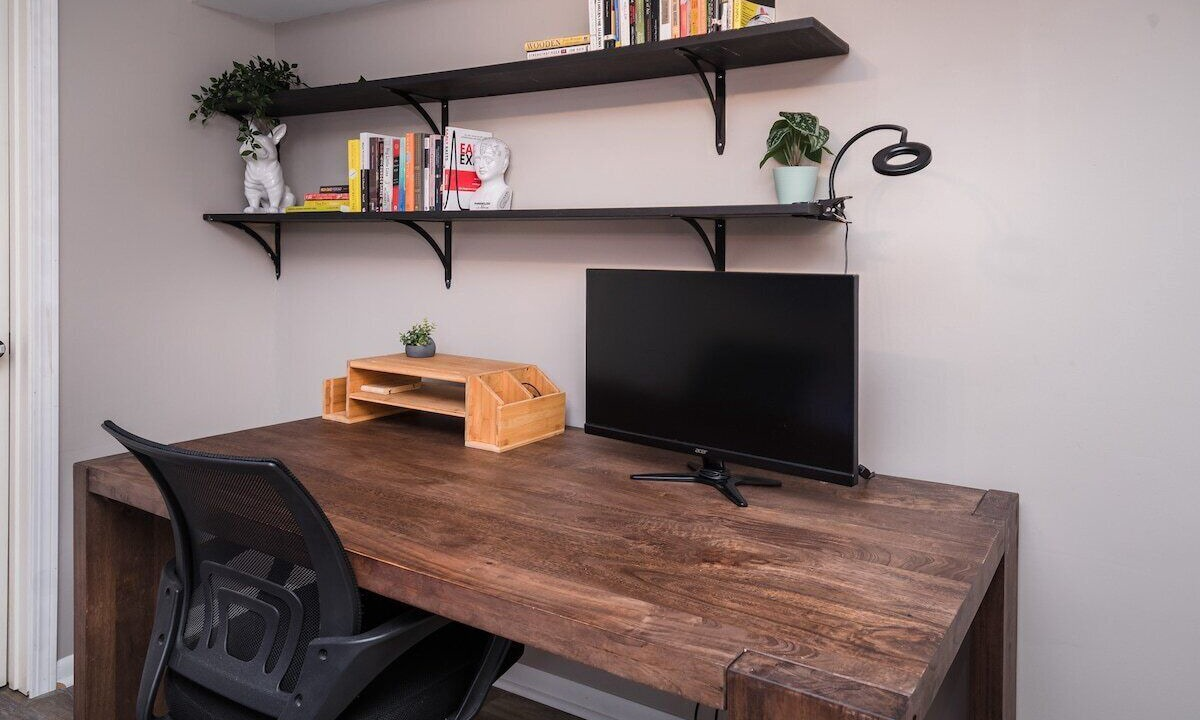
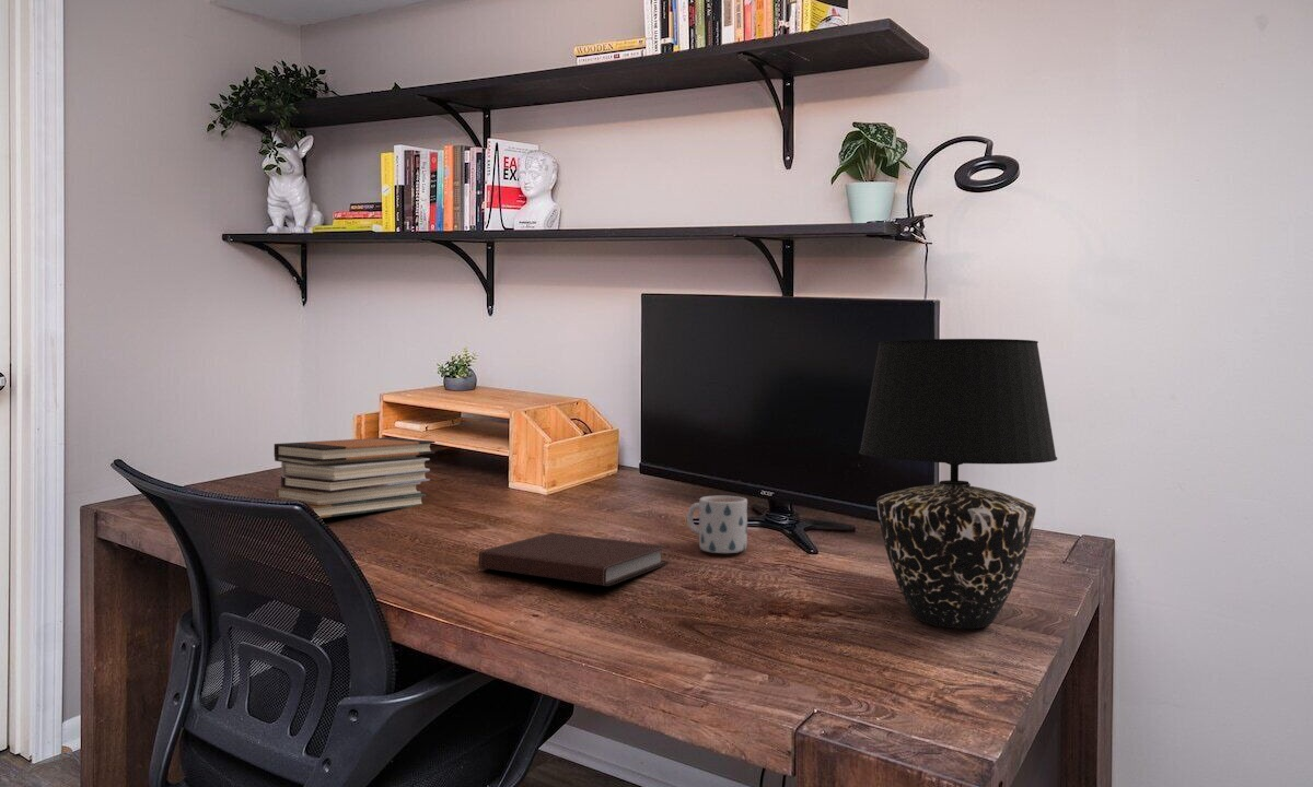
+ notebook (576, 556)
+ mug (714, 522)
+ table lamp (954, 480)
+ book stack (356, 474)
